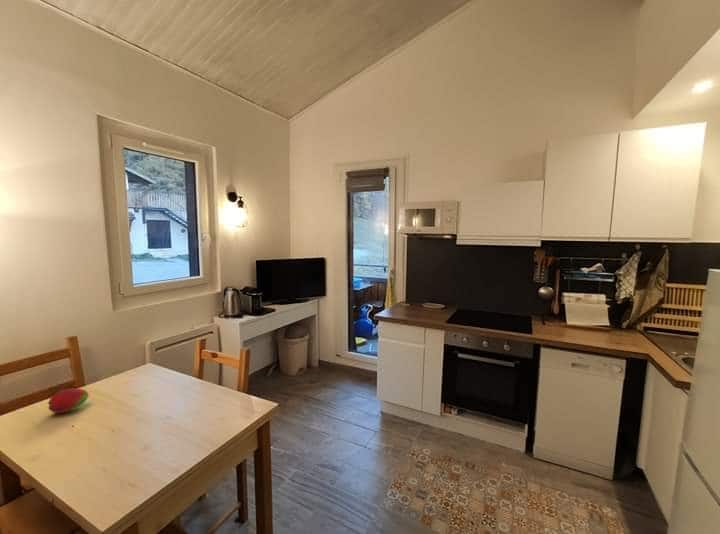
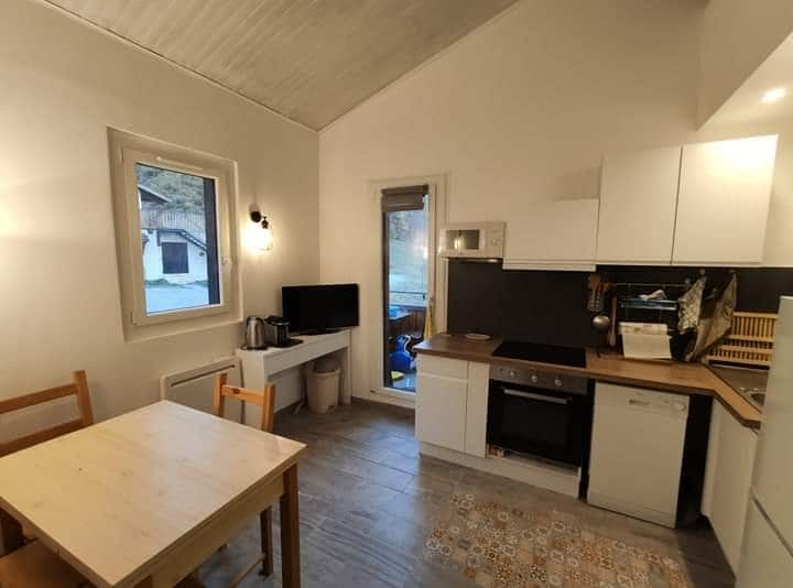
- fruit (68, 399)
